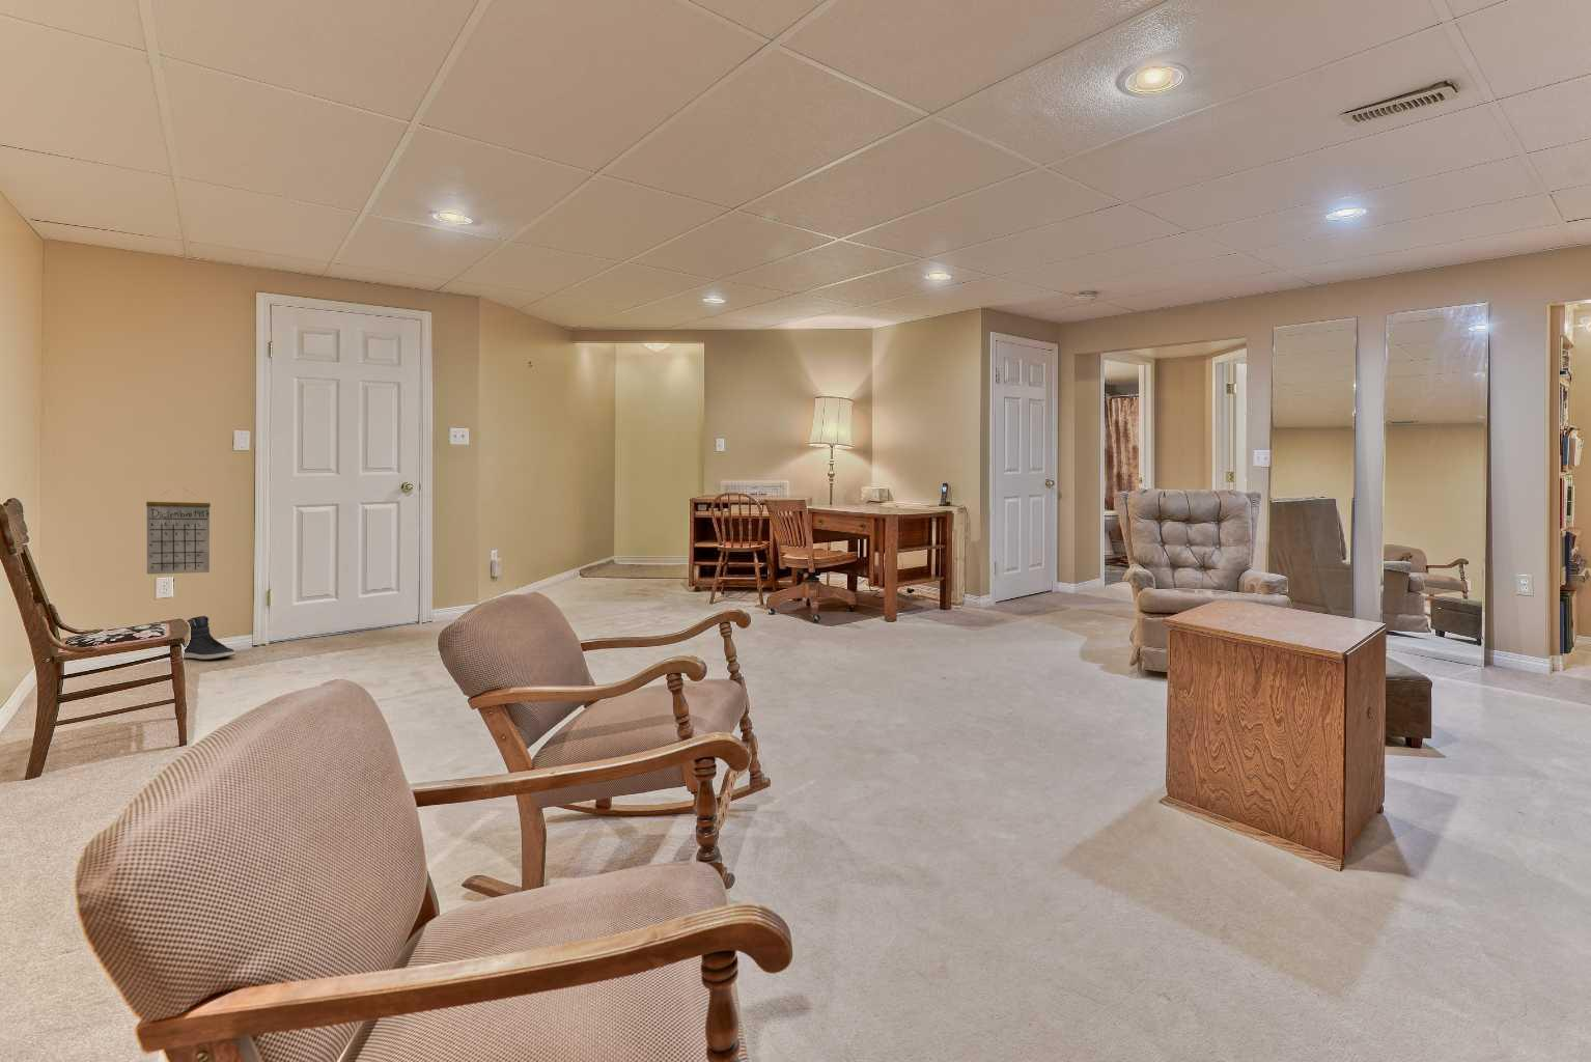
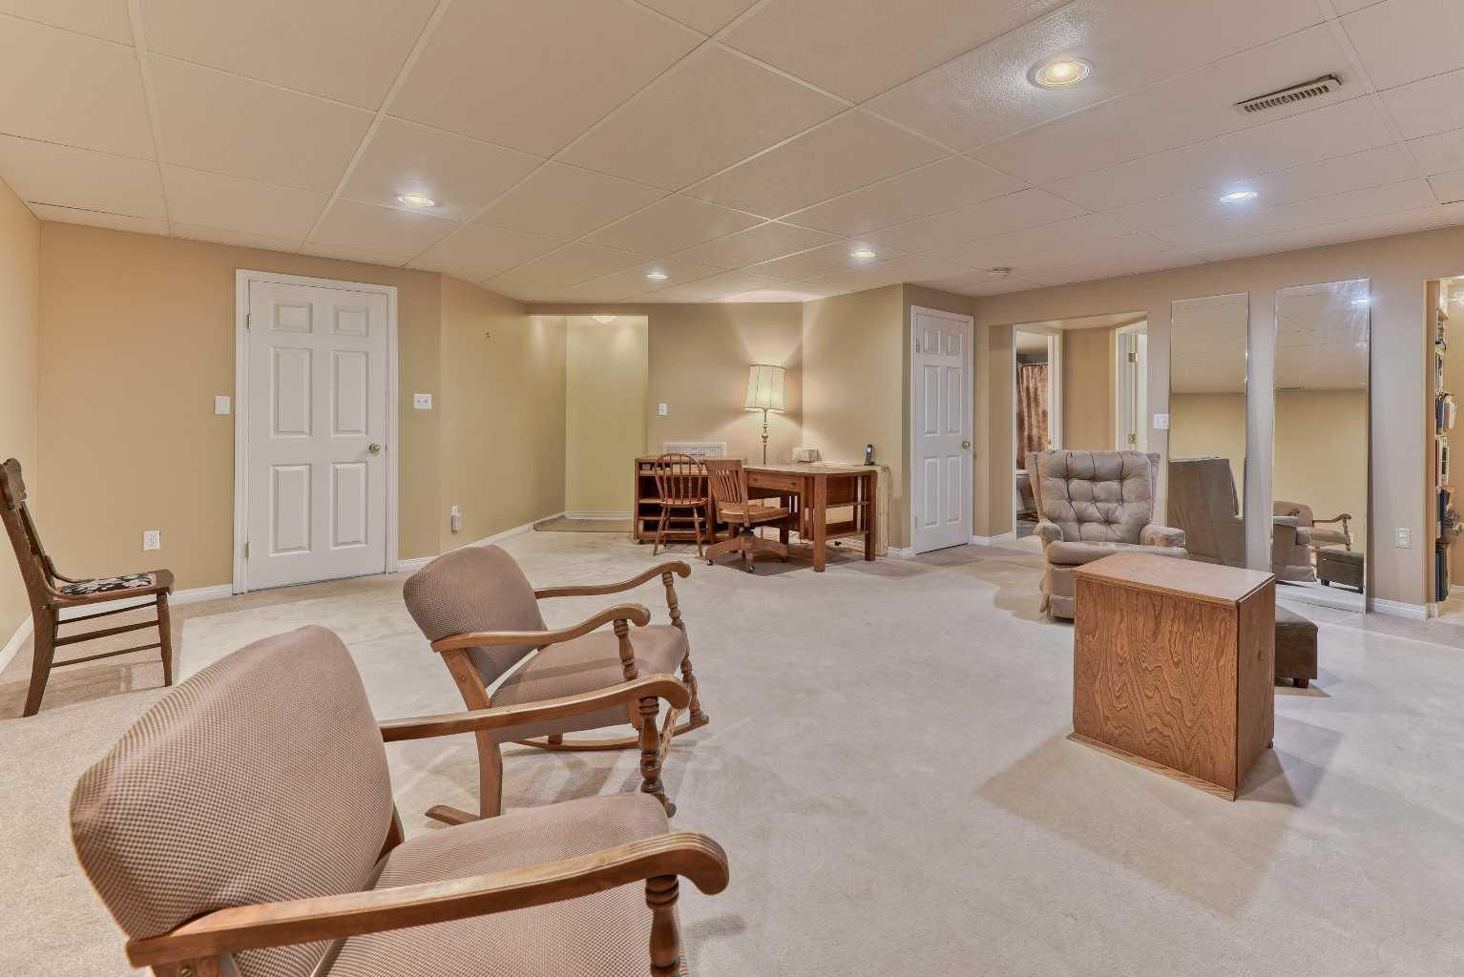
- sneaker (207, 636)
- calendar (178, 529)
